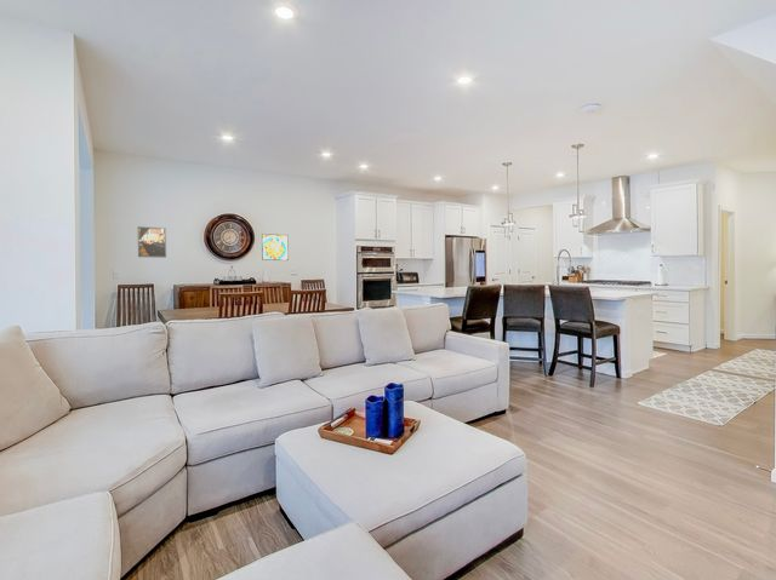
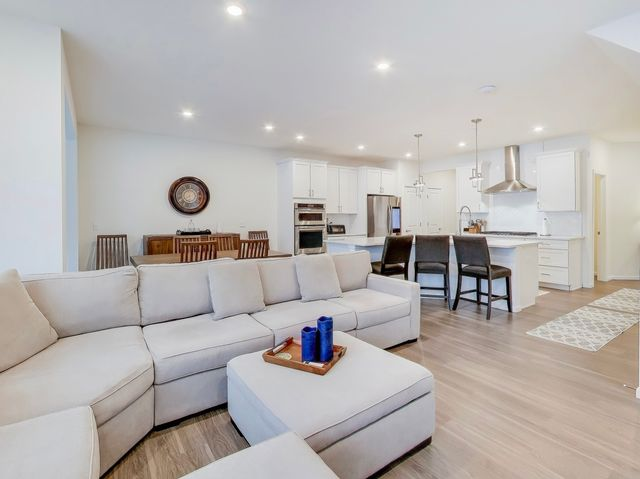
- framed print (152, 242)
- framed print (275, 247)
